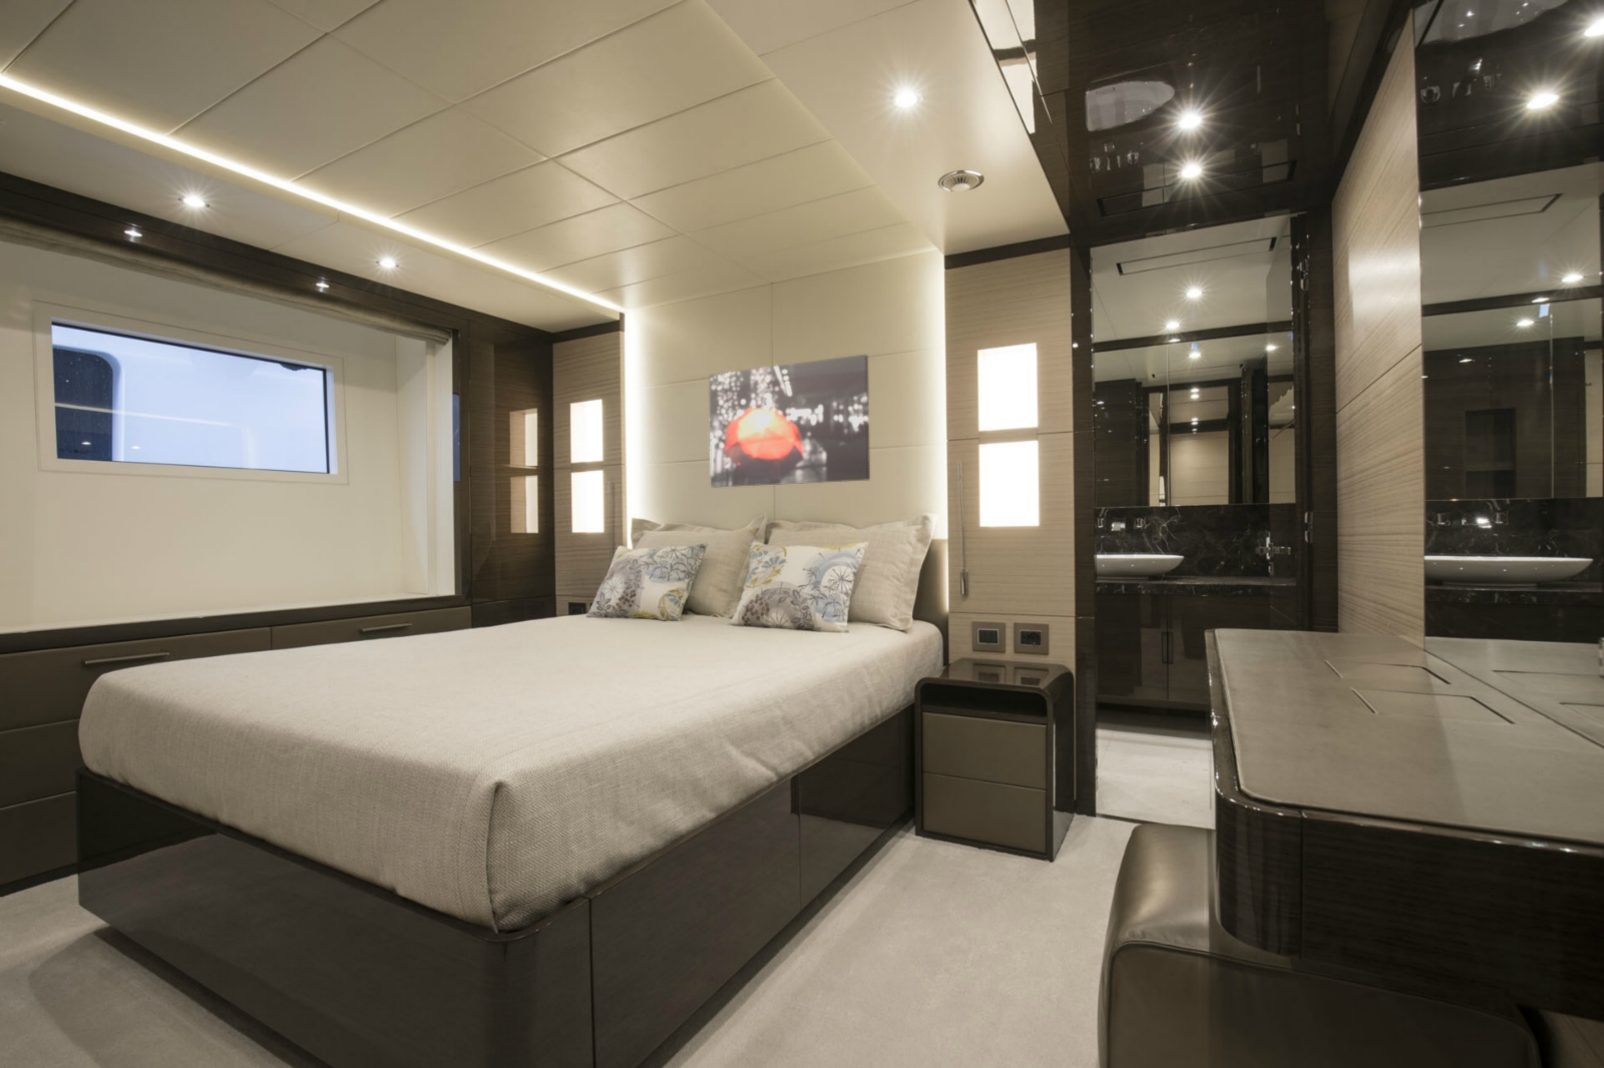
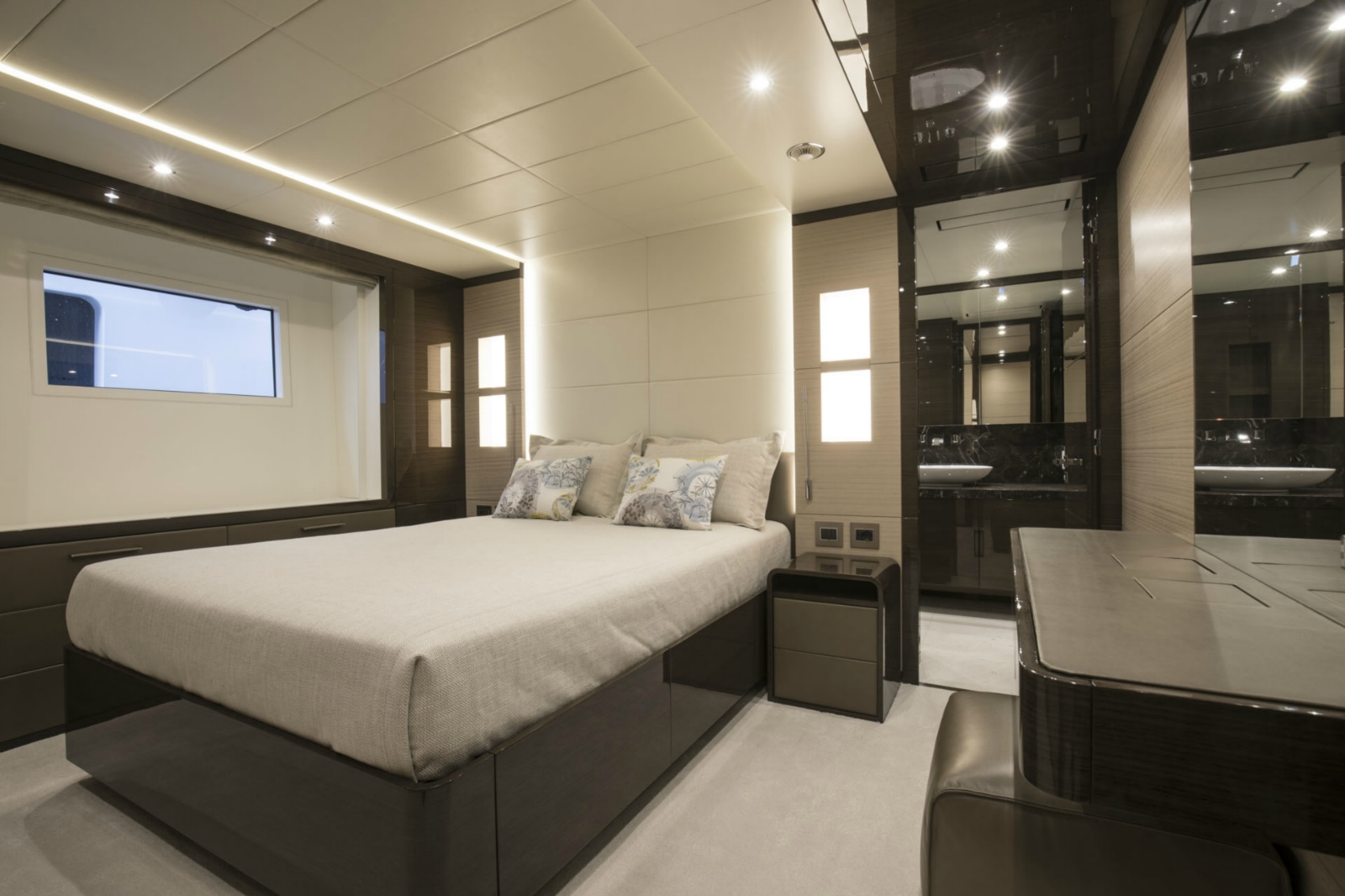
- wall art (785, 424)
